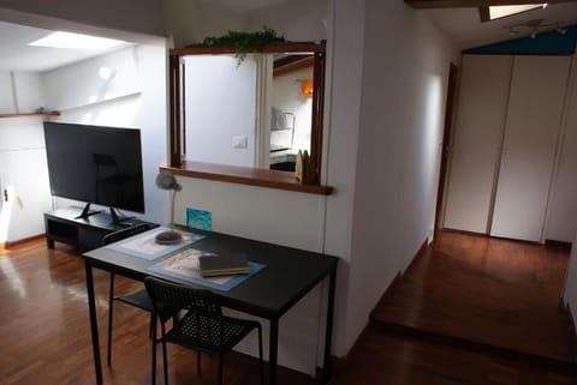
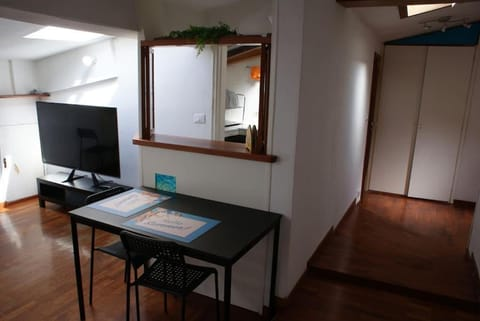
- desk lamp (172, 204)
- notepad (224, 264)
